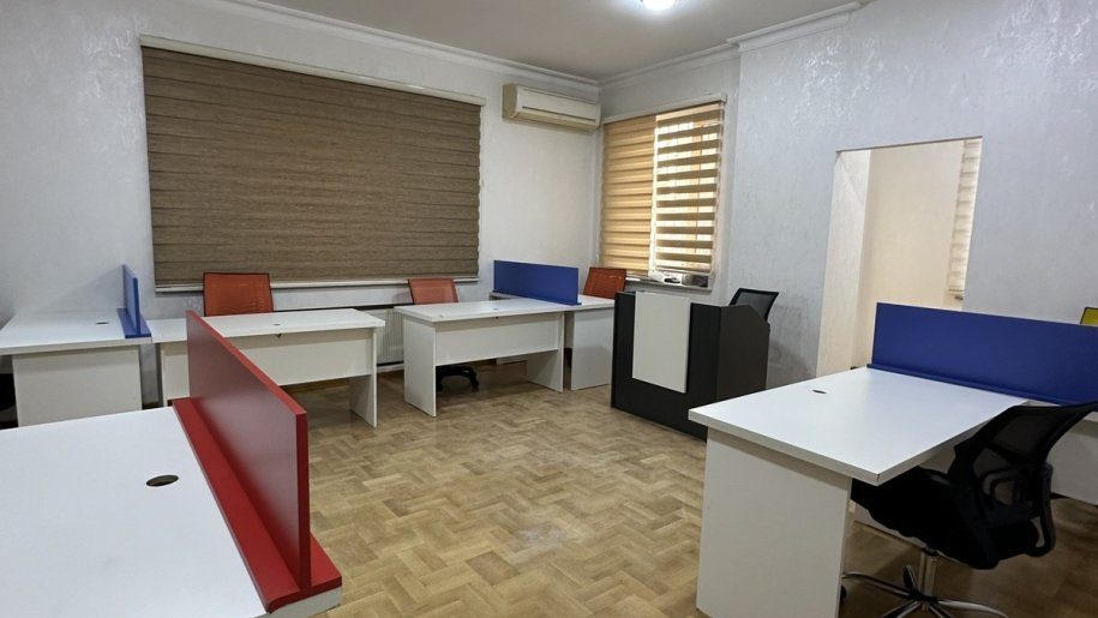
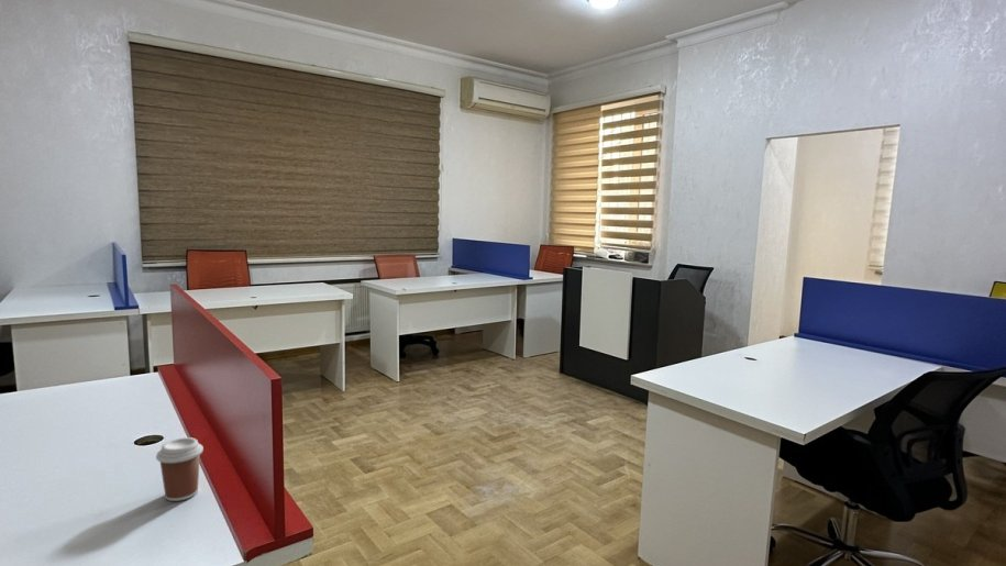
+ coffee cup (180, 468)
